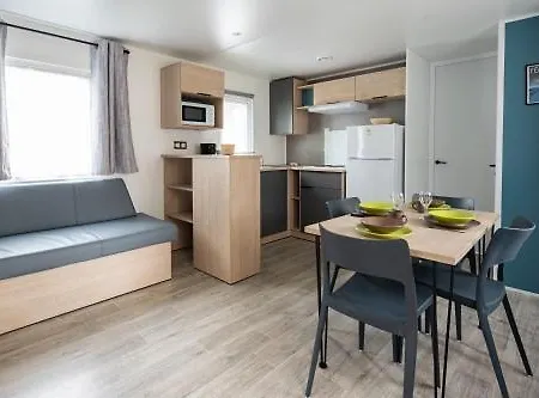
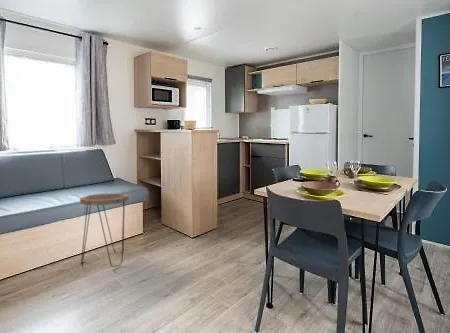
+ side table (103, 228)
